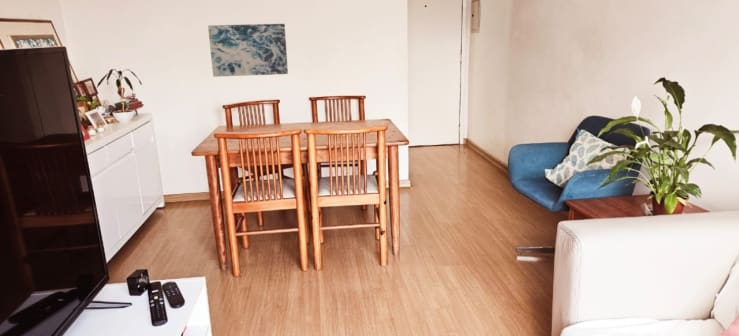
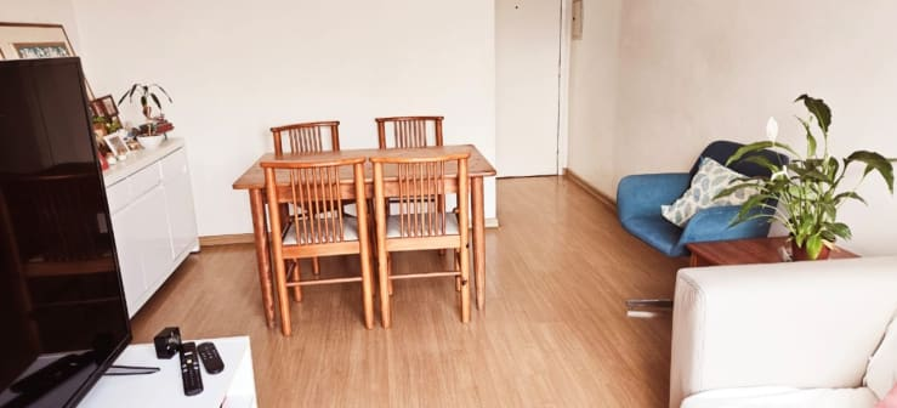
- wall art (249, 50)
